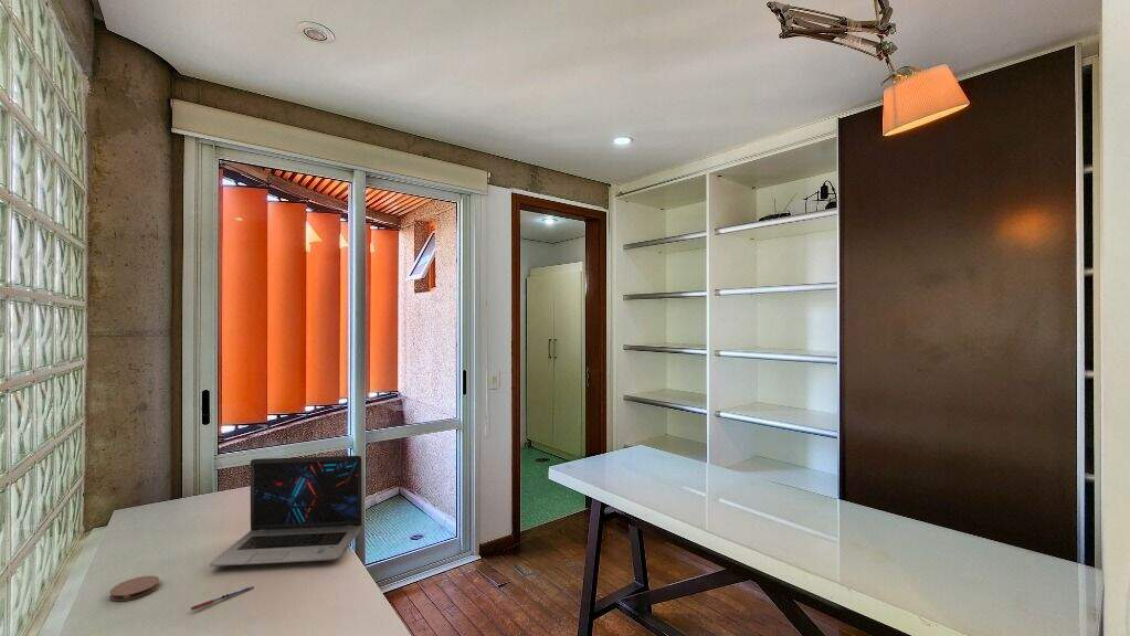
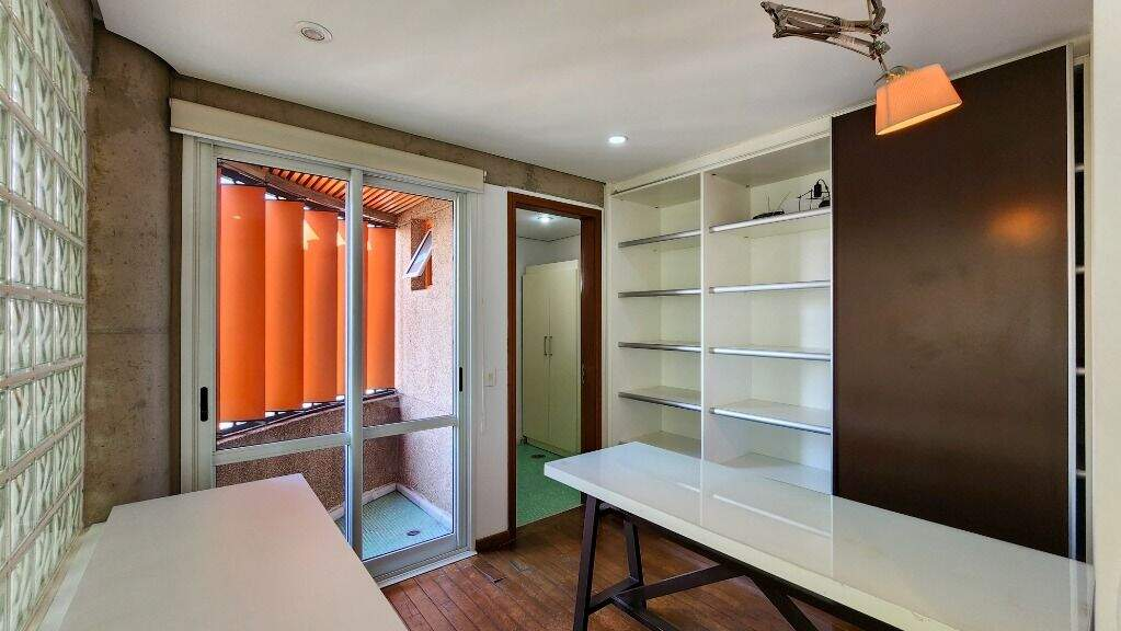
- laptop (292, 508)
- pen (223, 596)
- coaster (135, 587)
